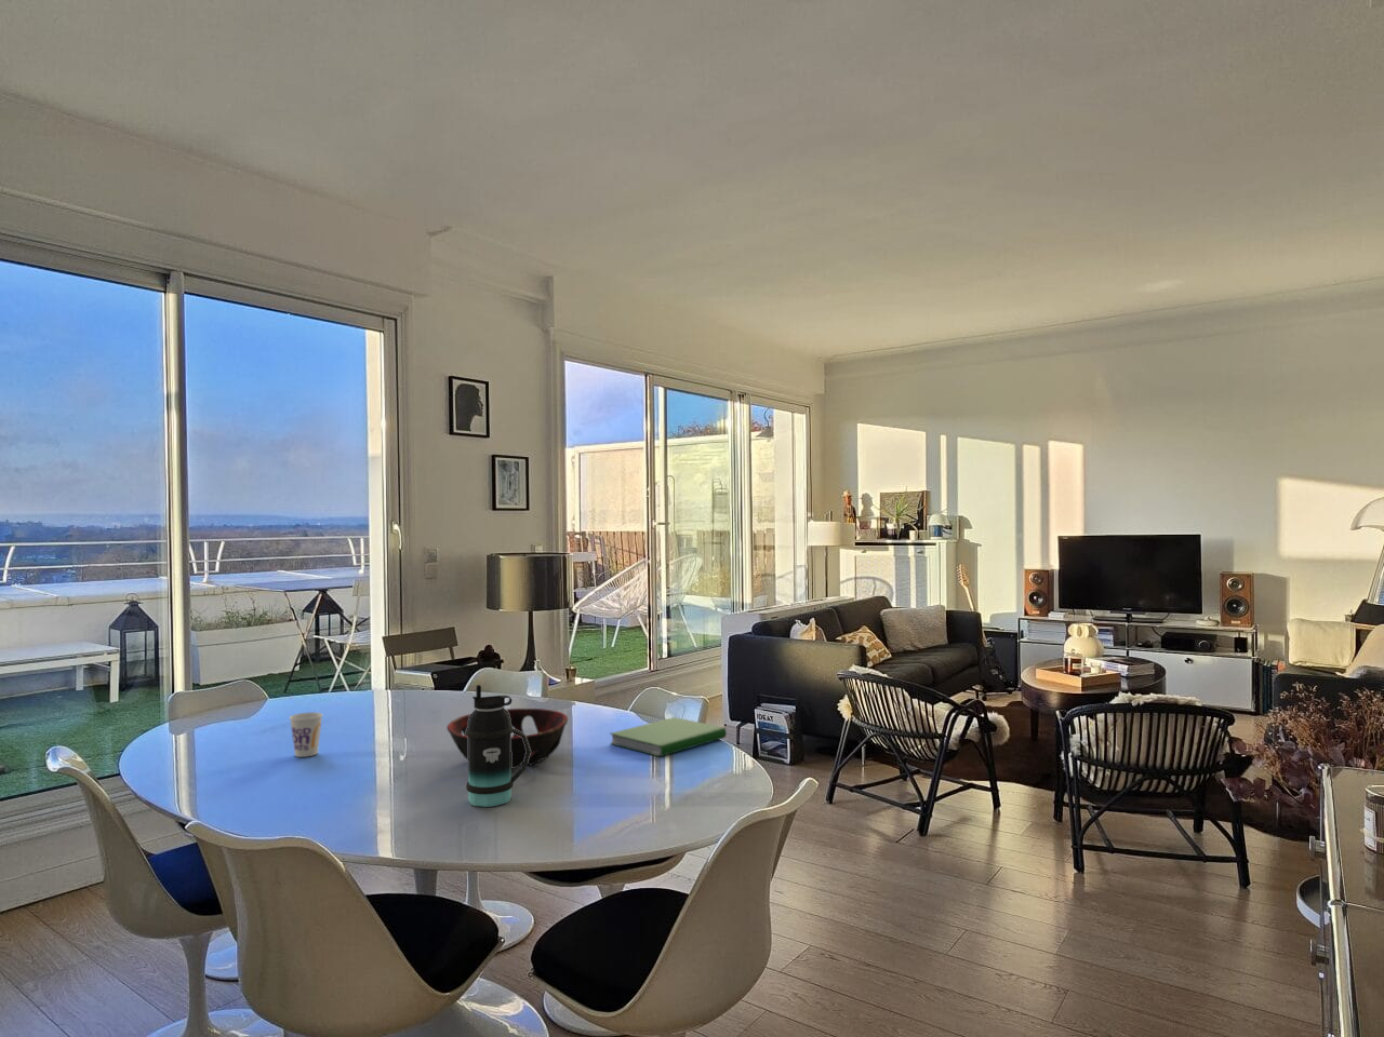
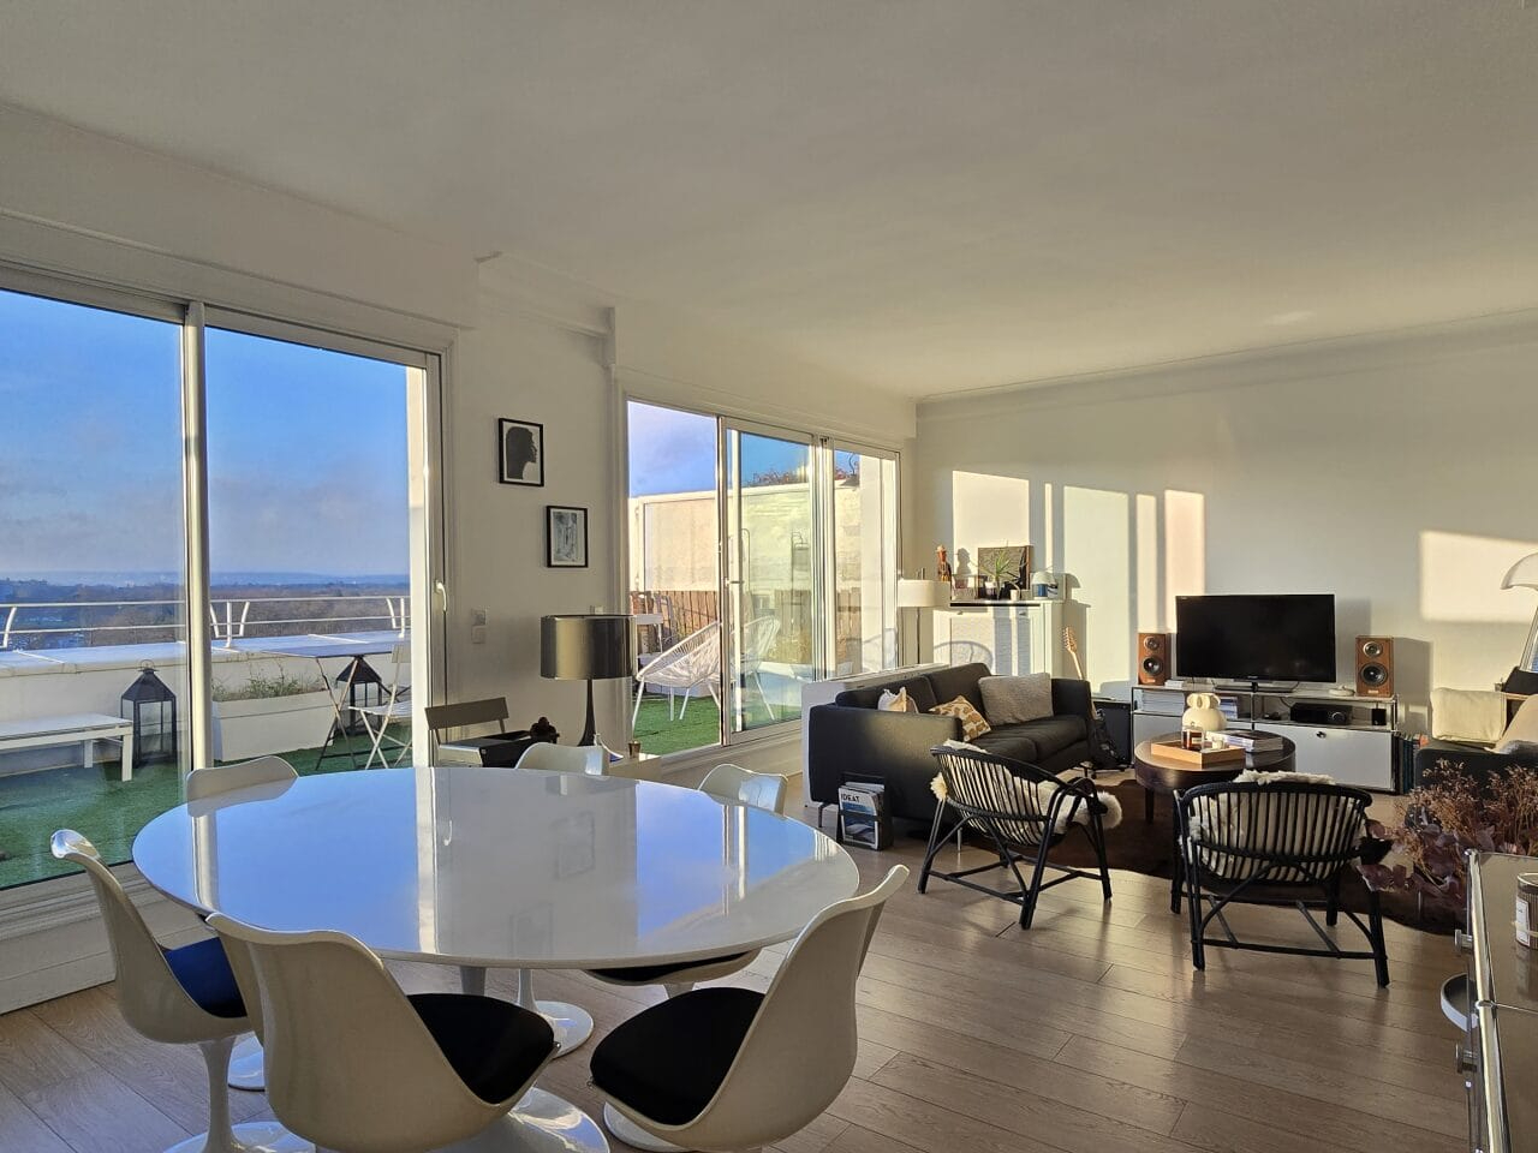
- bottle (497, 741)
- decorative bowl (510, 740)
- hardcover book (668, 735)
- cup (306, 734)
